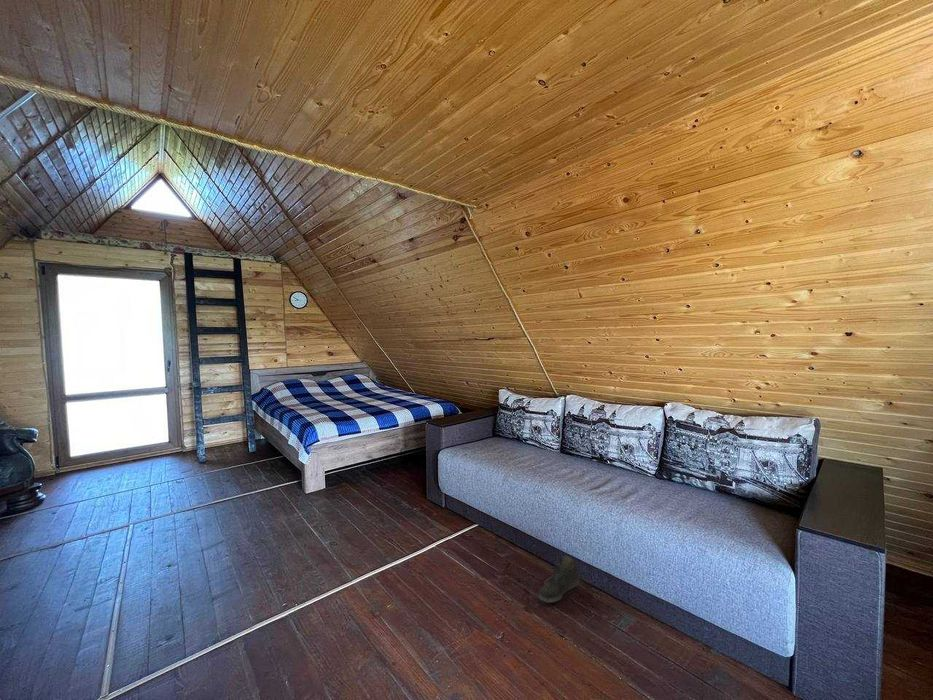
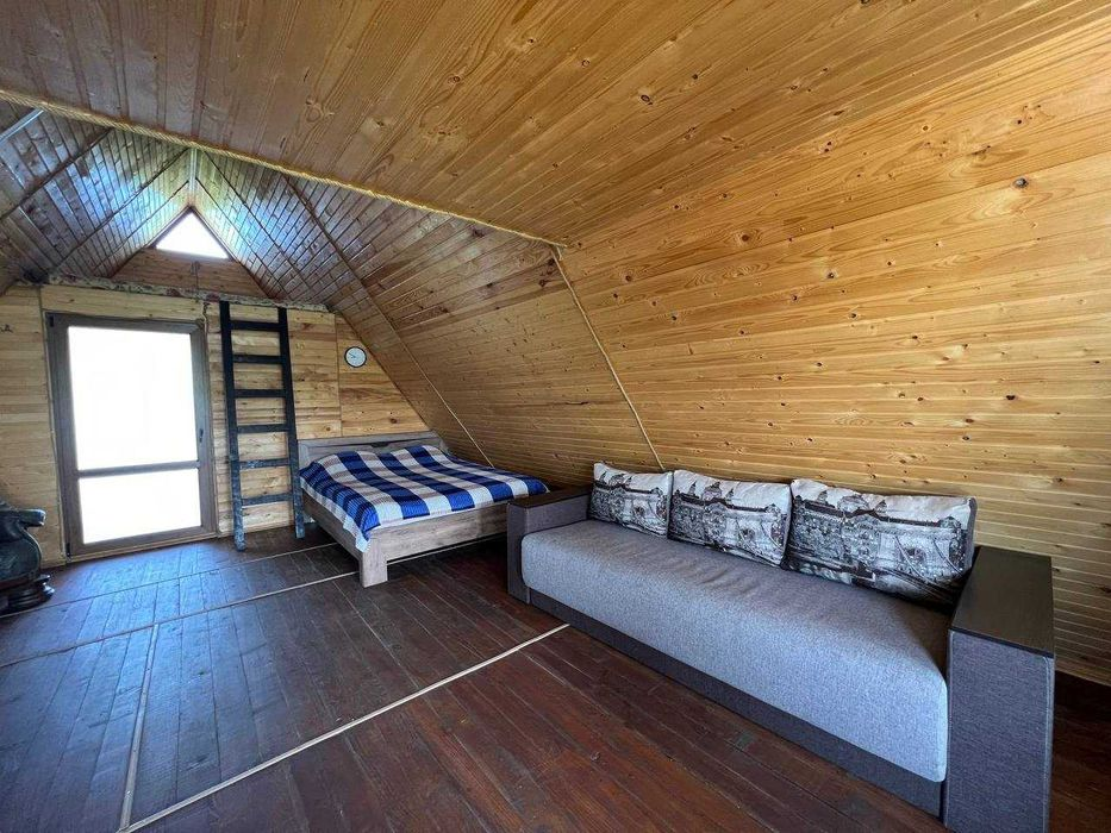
- sneaker (558, 575)
